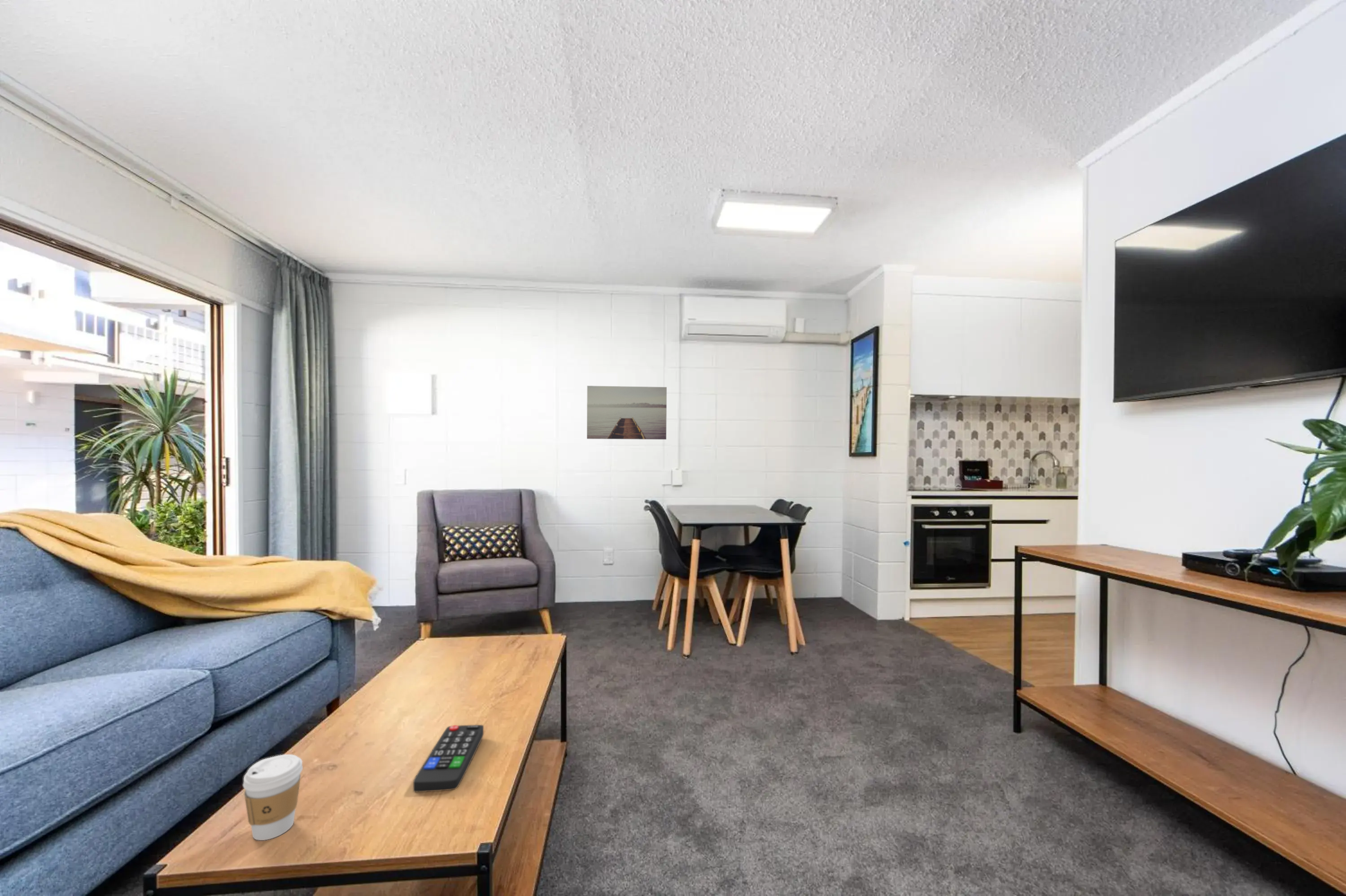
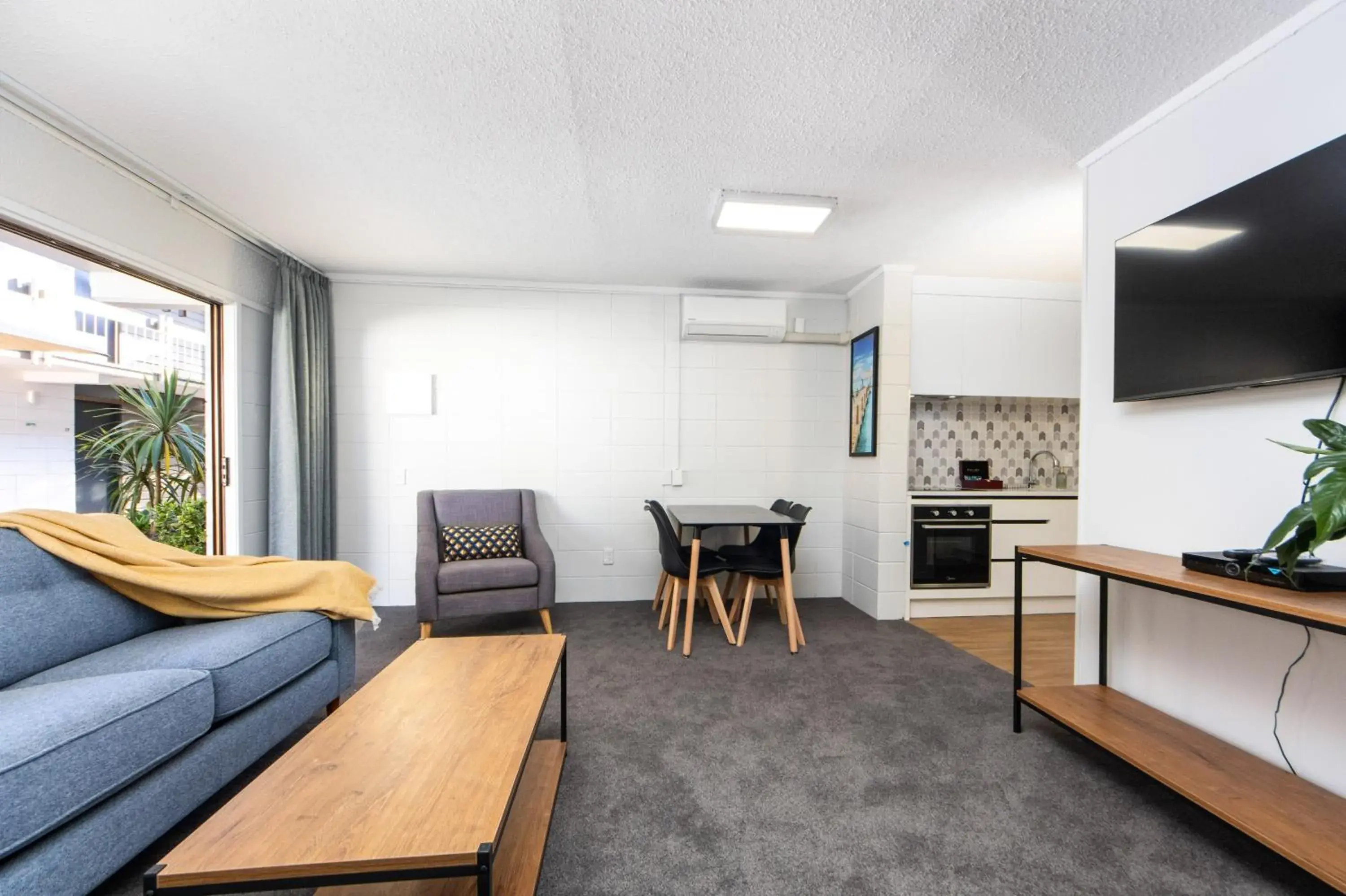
- wall art (627, 413)
- coffee cup (274, 796)
- remote control (451, 755)
